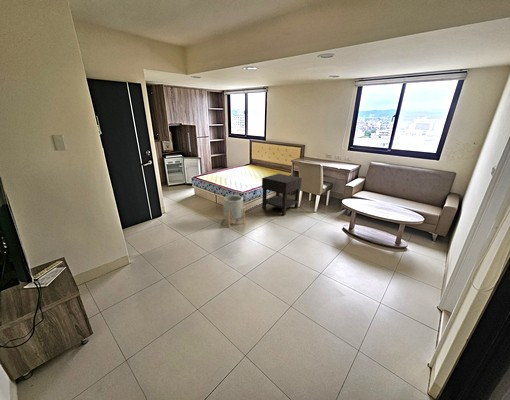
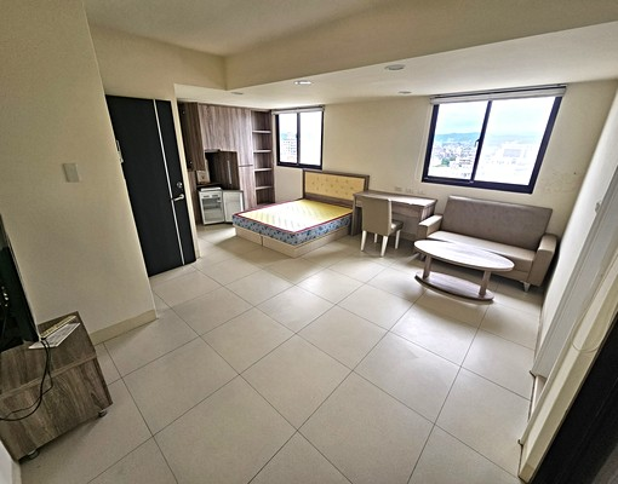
- planter (233, 210)
- nightstand (281, 193)
